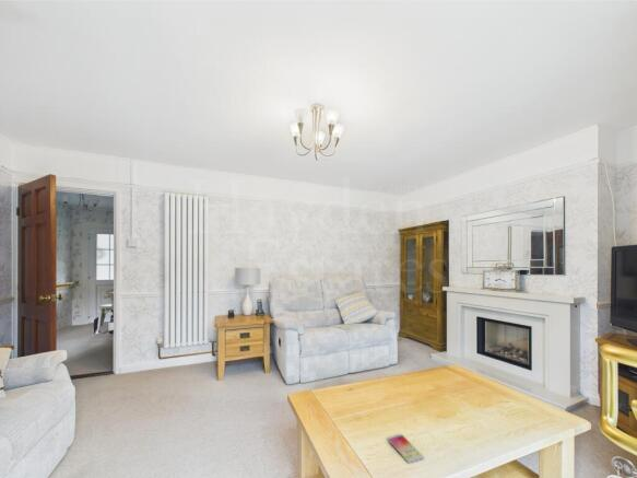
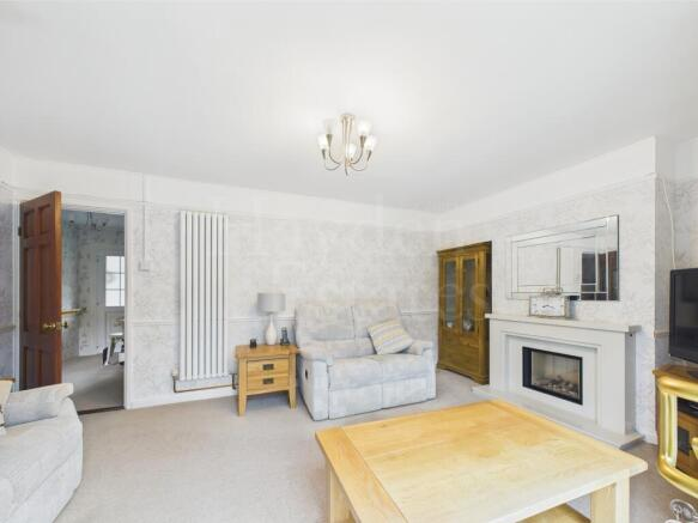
- smartphone (404, 447)
